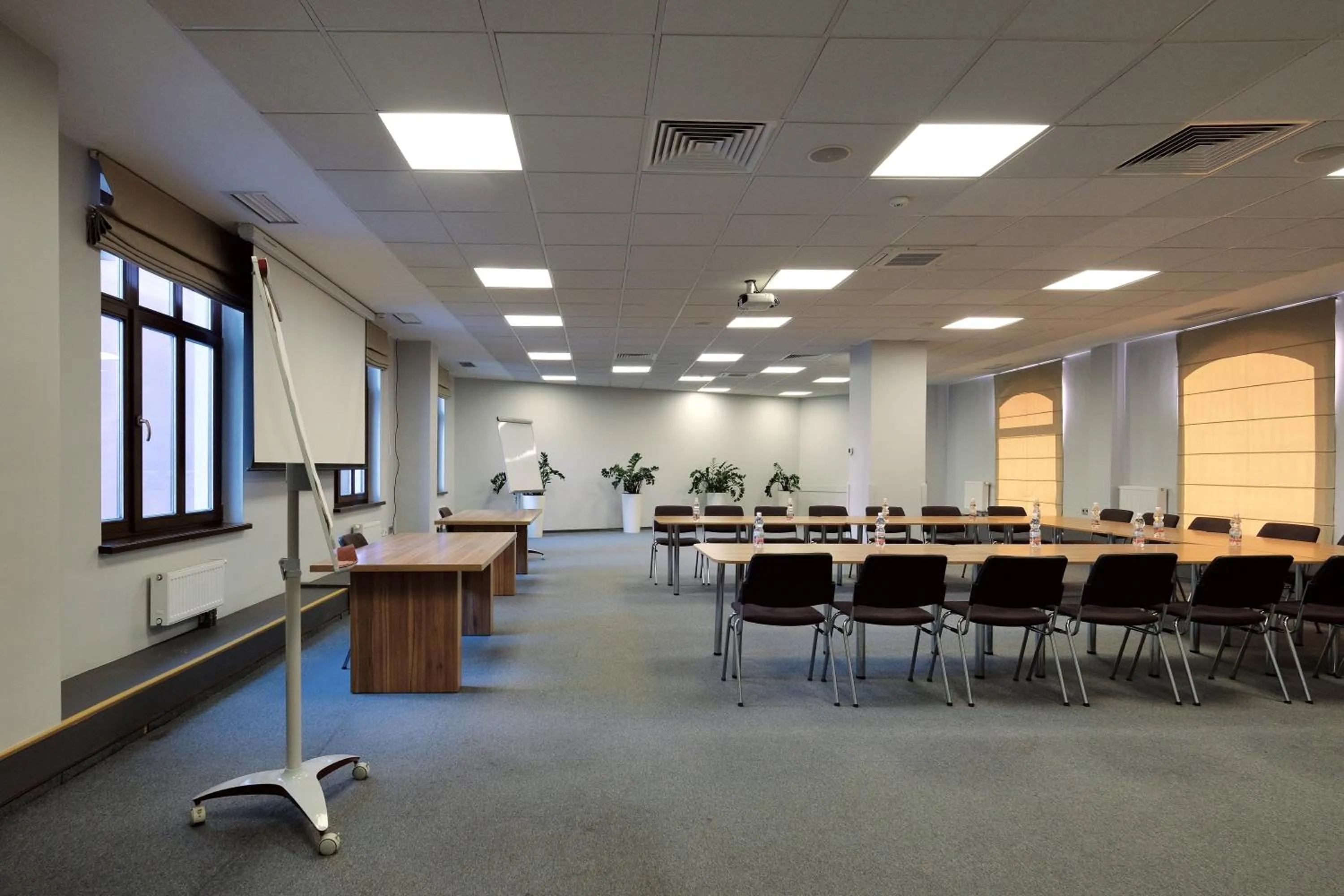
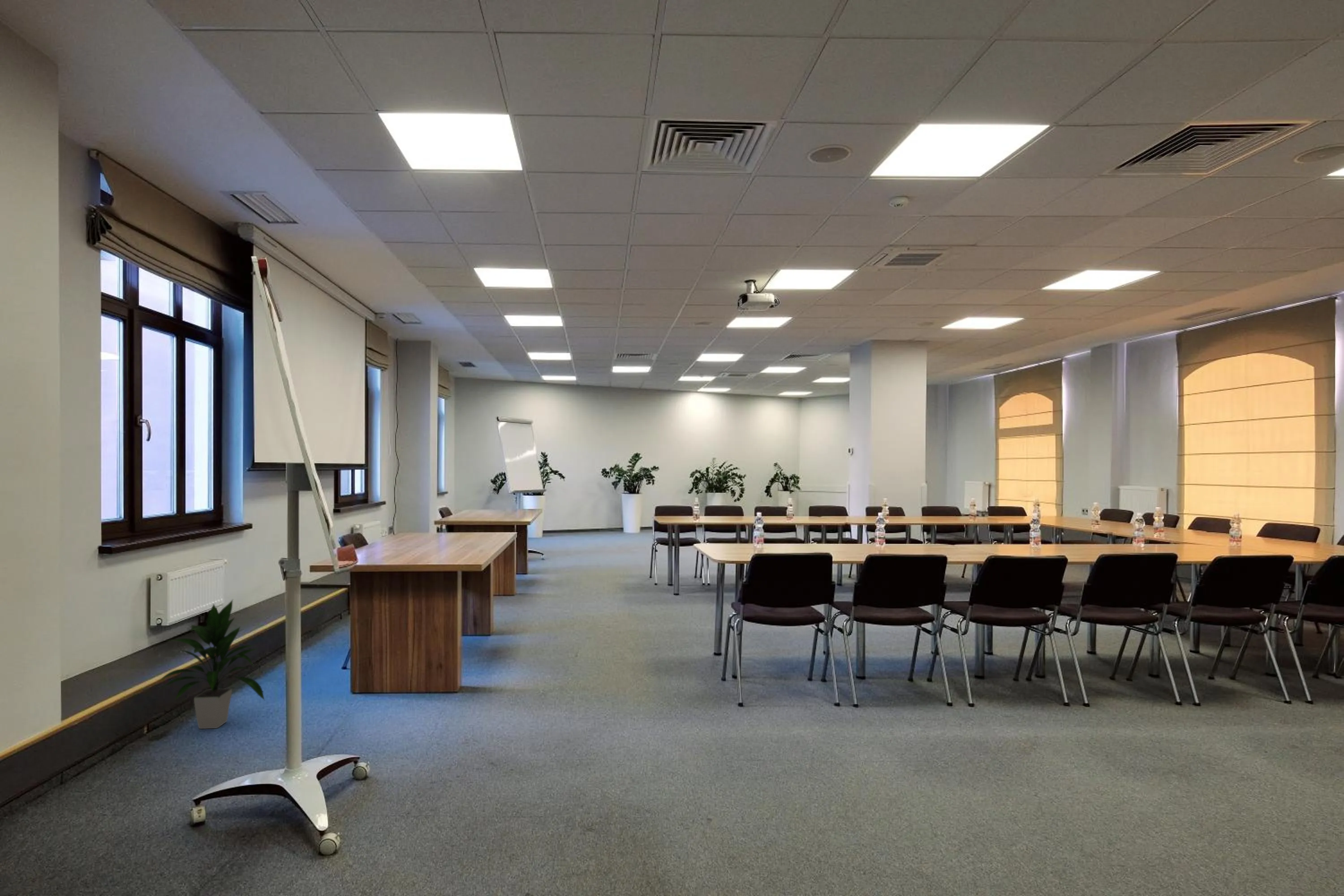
+ indoor plant (216, 666)
